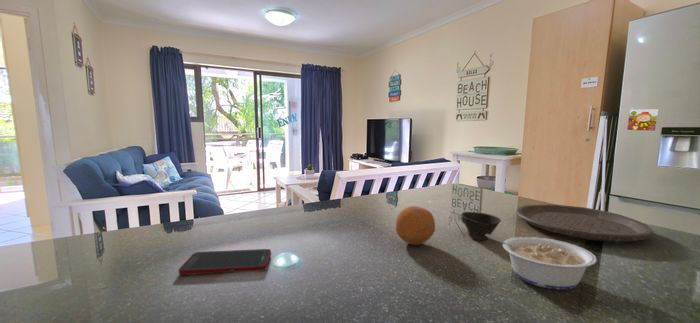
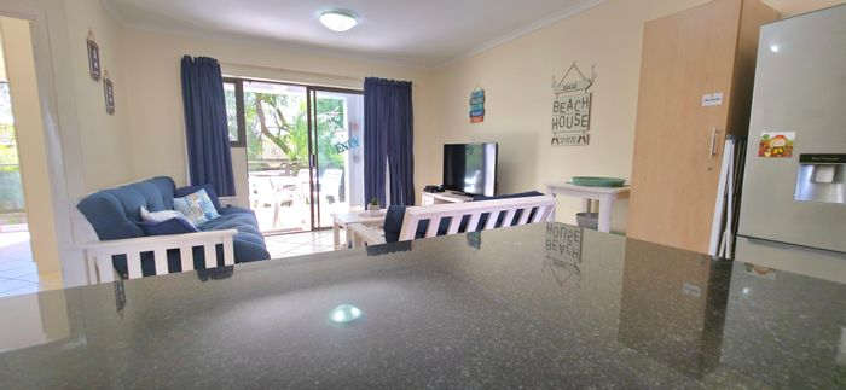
- legume (542, 260)
- cup (478, 225)
- cell phone (228, 261)
- plate (576, 221)
- fruit (415, 225)
